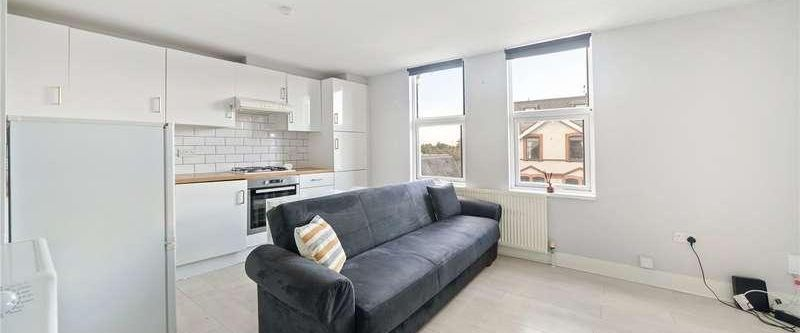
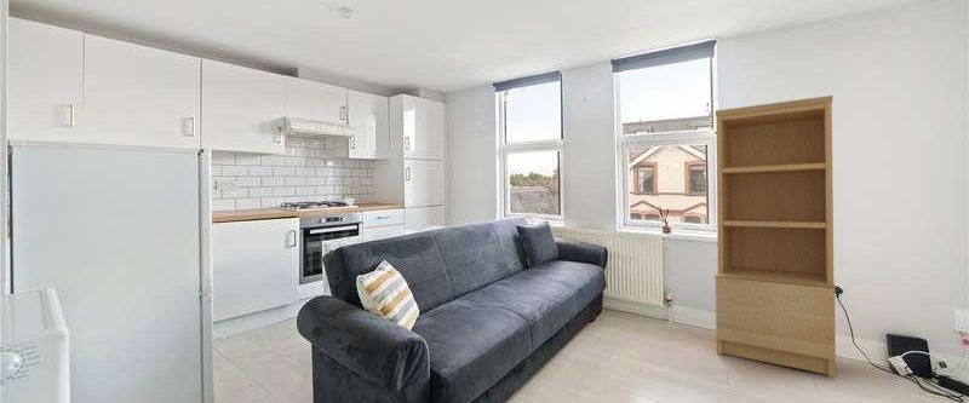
+ bookcase (772, 230)
